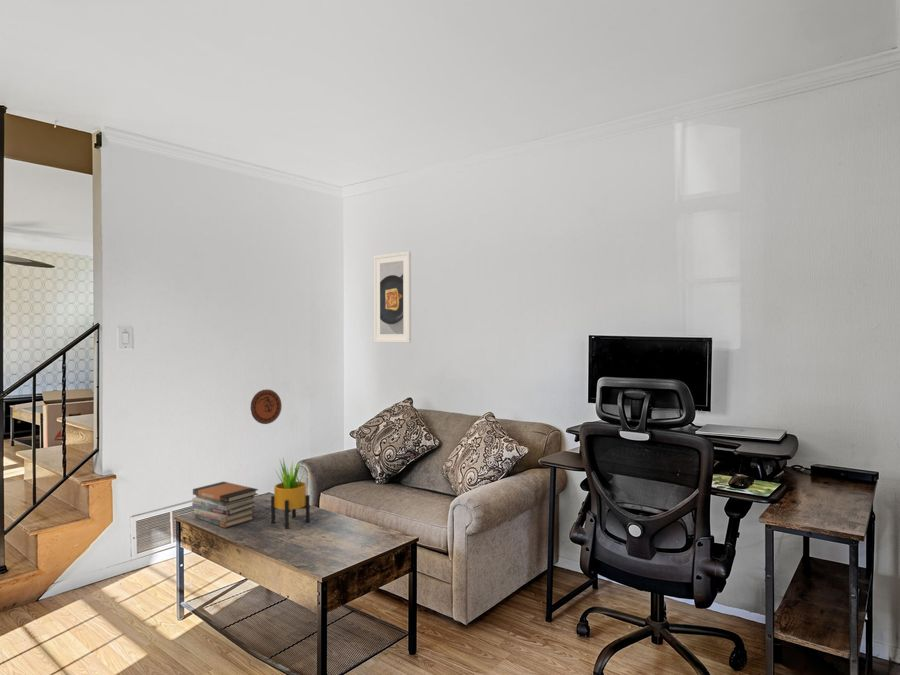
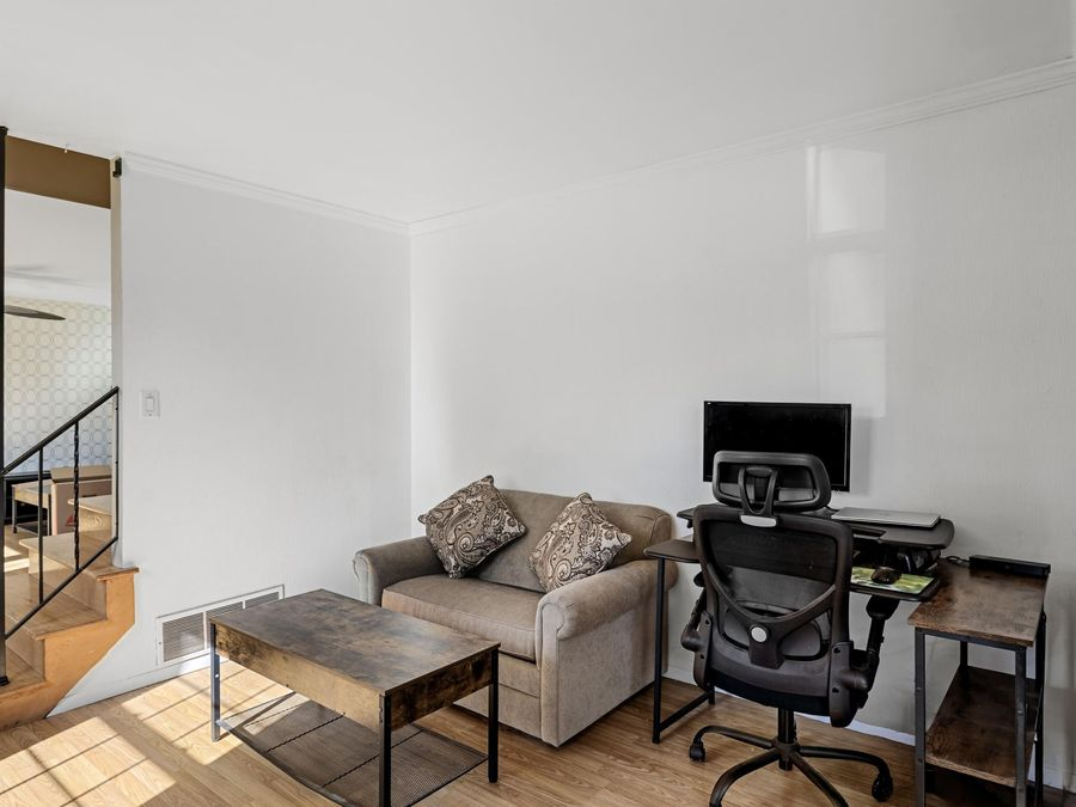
- book stack (224, 503)
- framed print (391, 298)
- potted plant (290, 490)
- decorative plate (266, 406)
